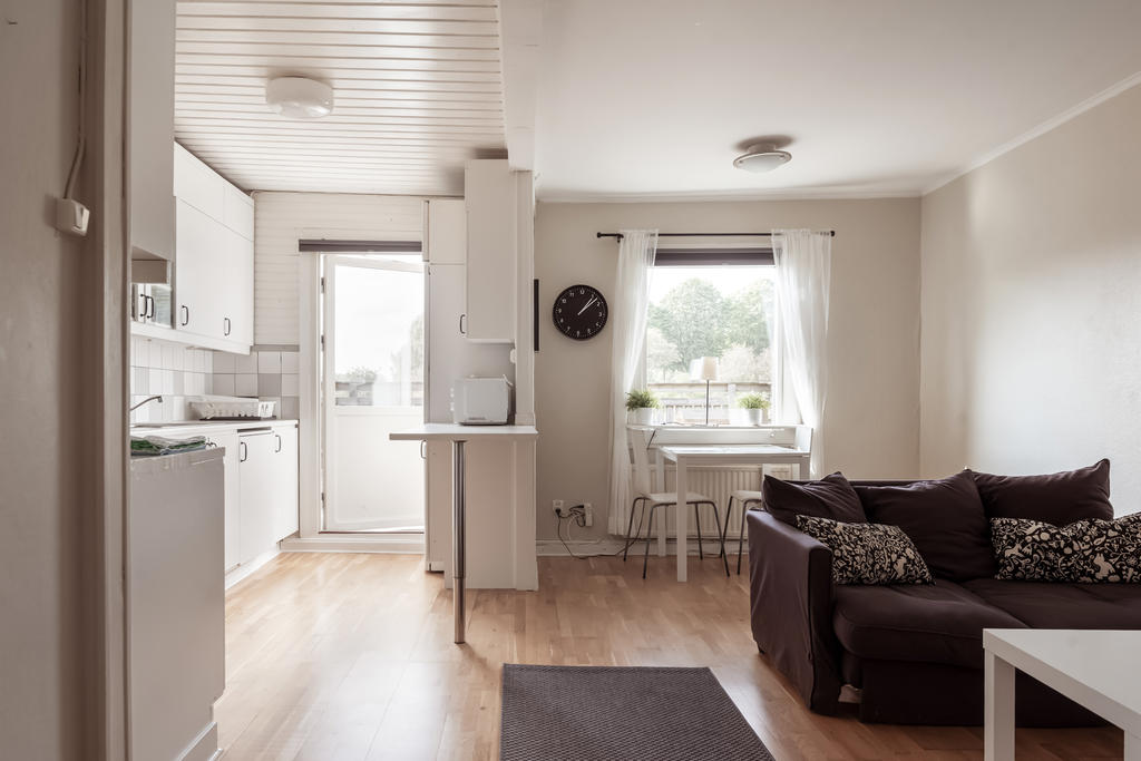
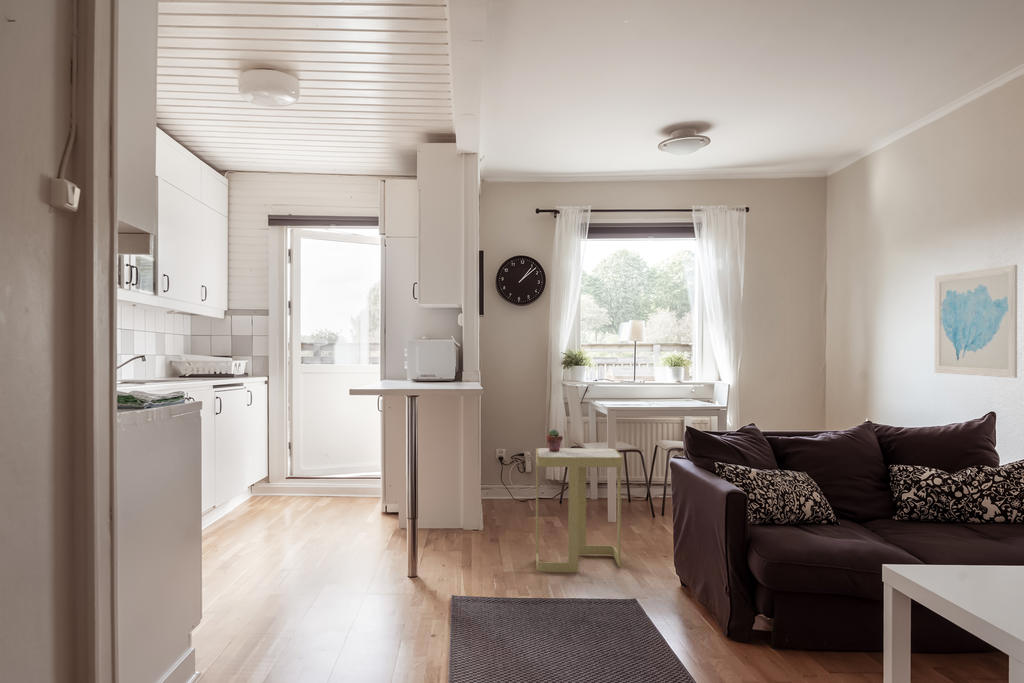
+ potted succulent (554, 439)
+ side table (577, 507)
+ wall art (972, 322)
